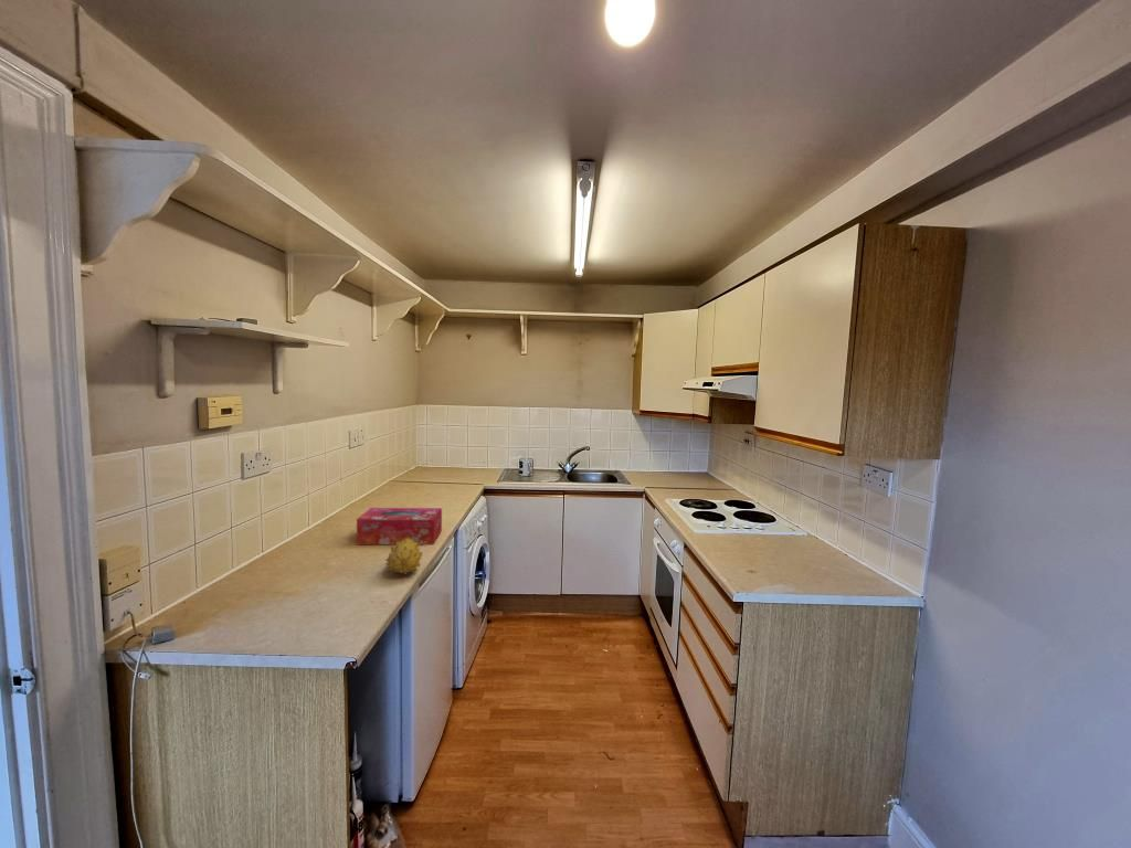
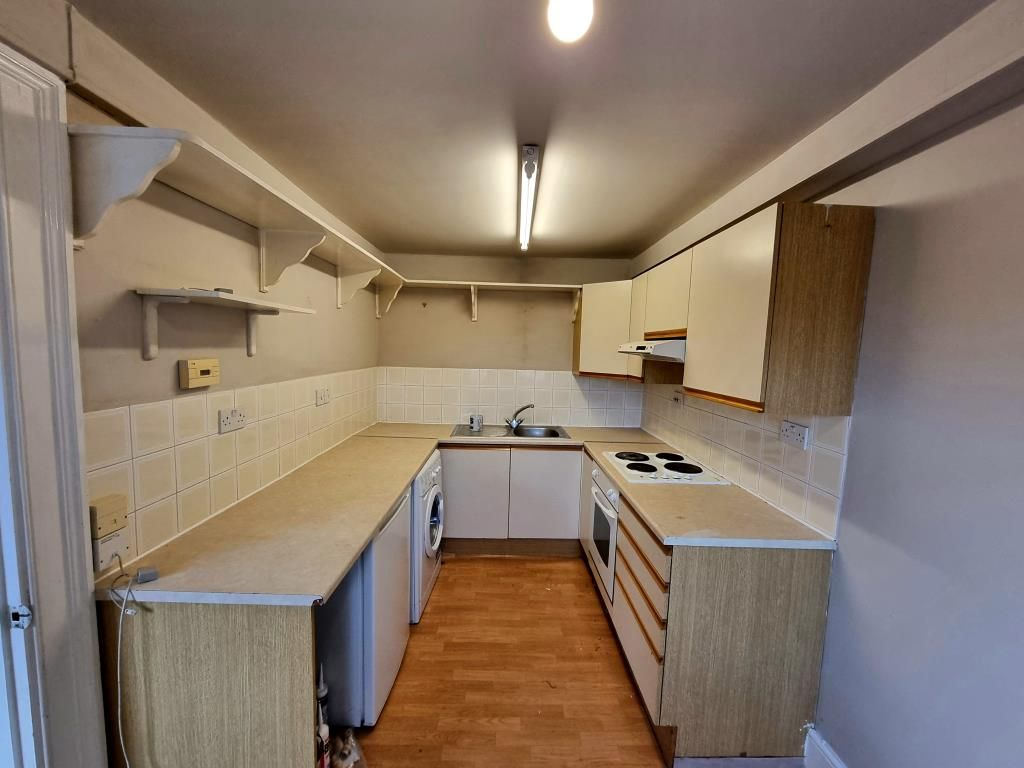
- tissue box (401, 524)
- fruit (404, 554)
